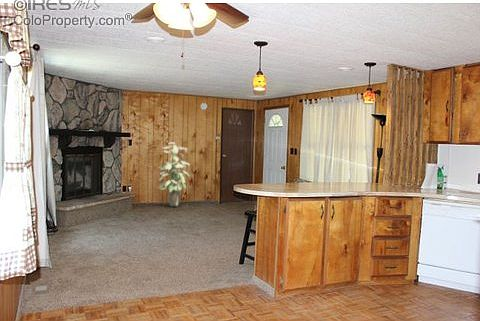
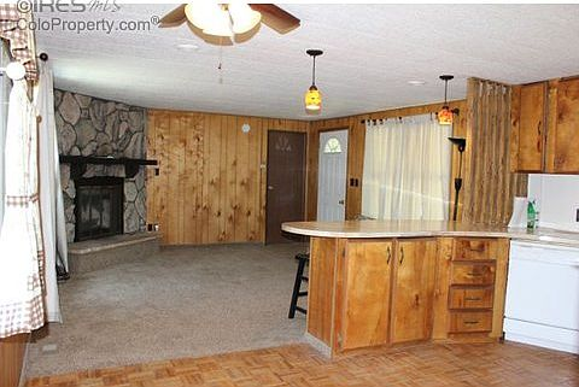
- indoor plant (173, 174)
